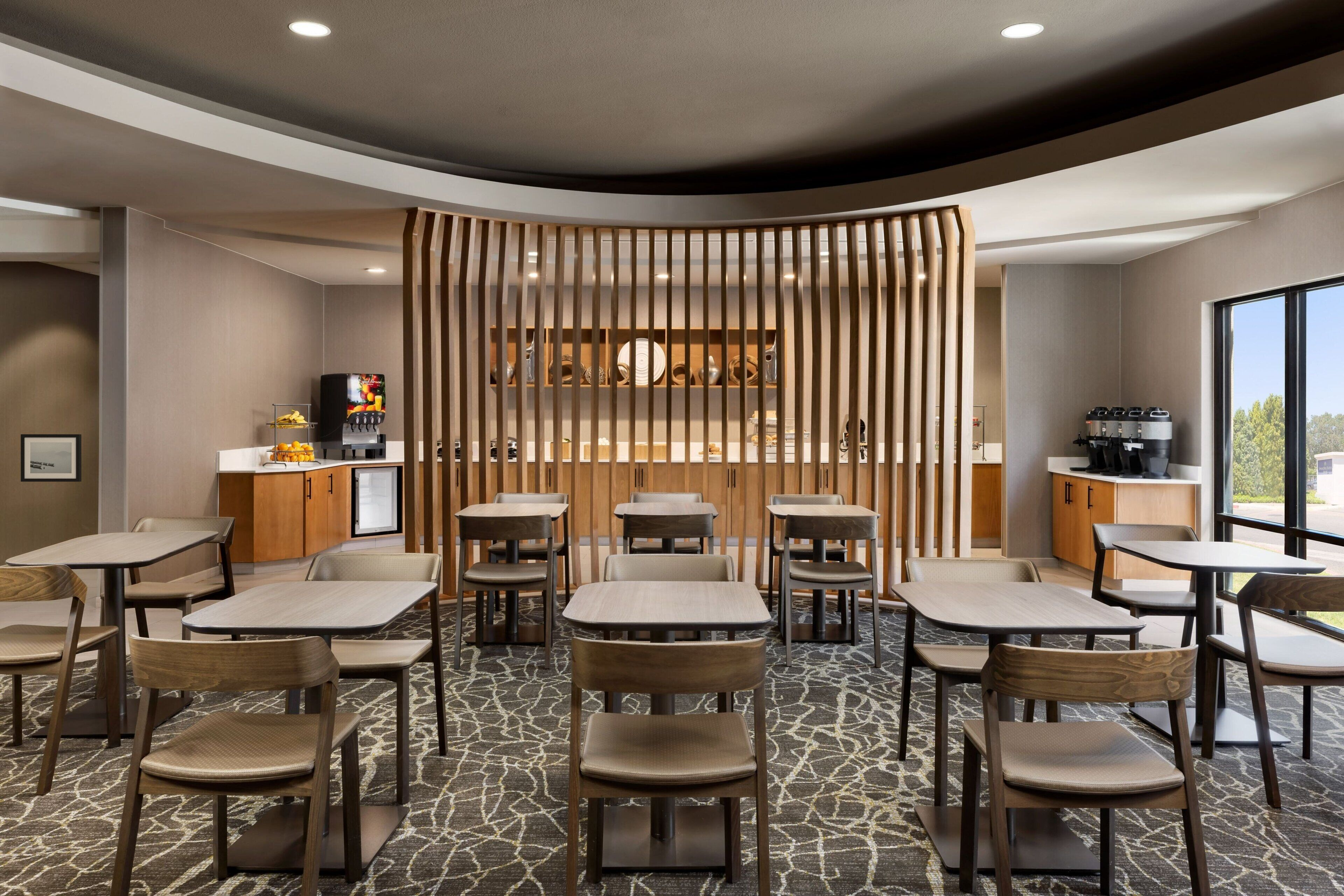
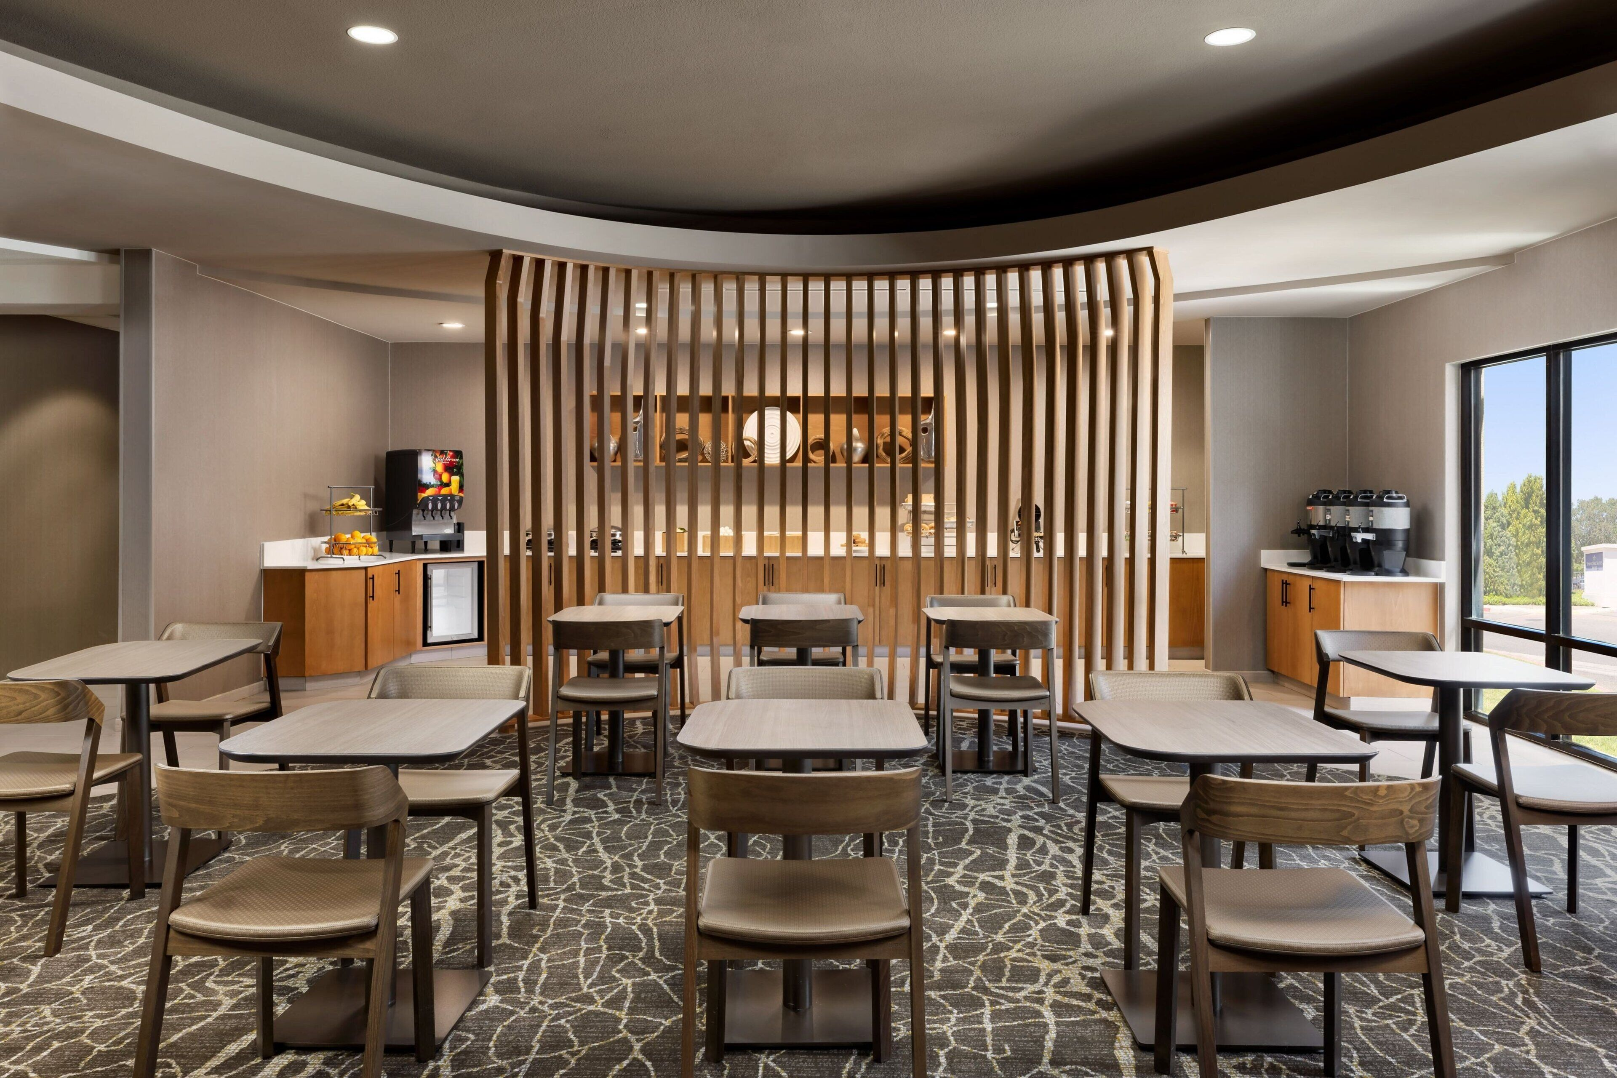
- wall art (51, 458)
